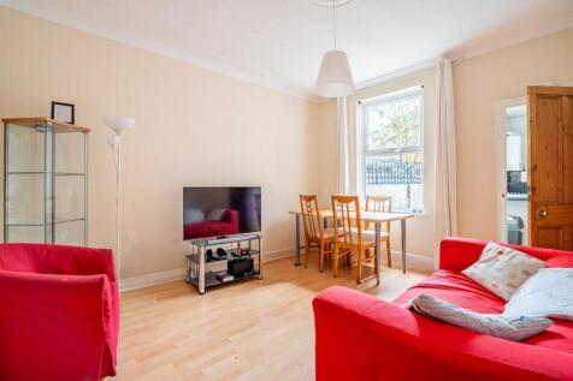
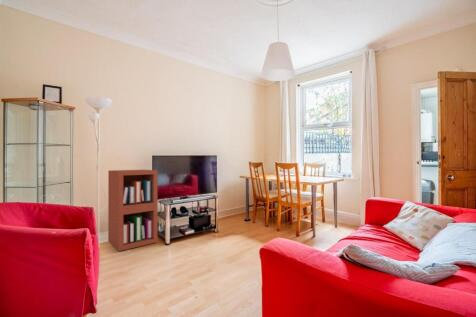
+ bookshelf (132, 206)
